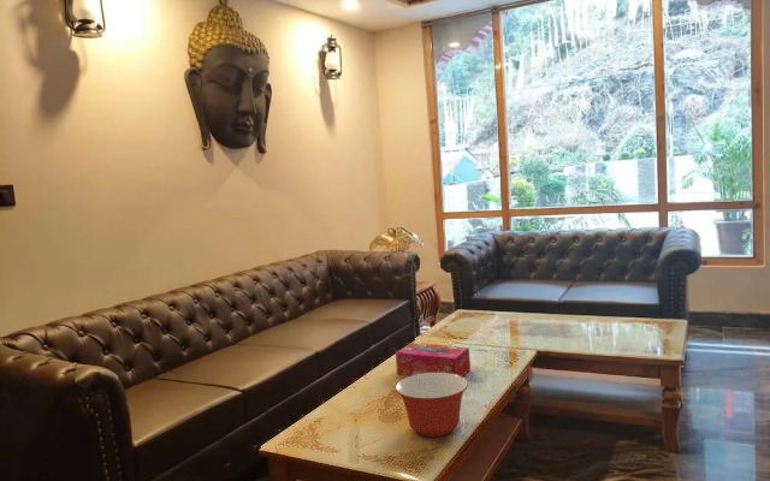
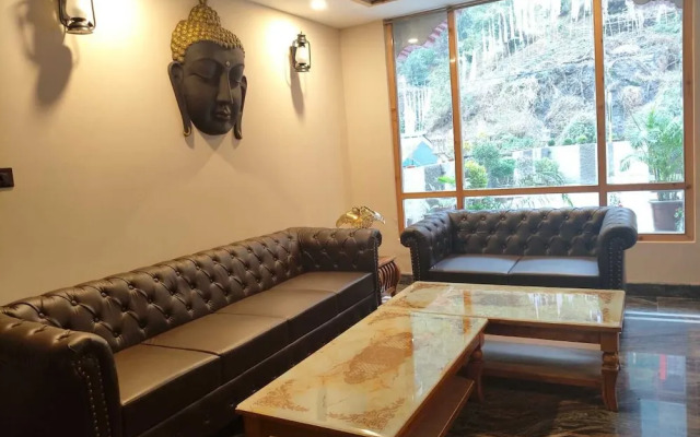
- mixing bowl (433, 406)
- tissue box (432, 361)
